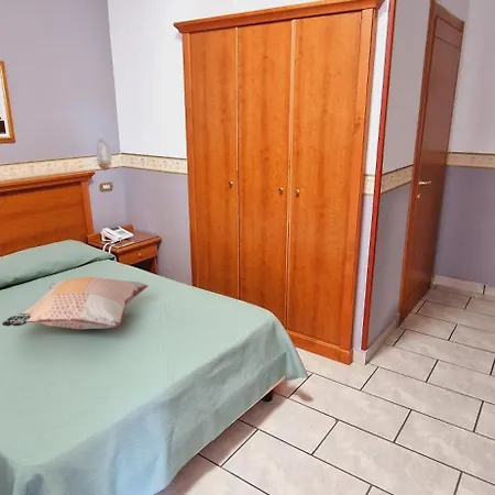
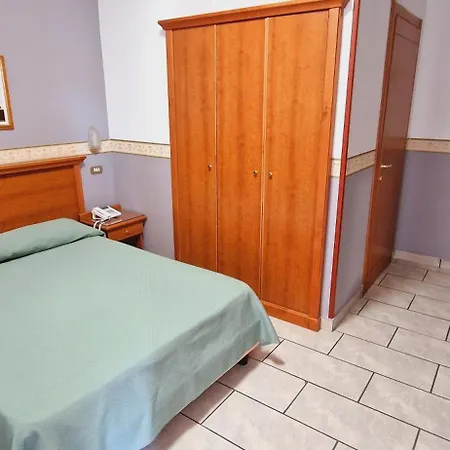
- decorative pillow (81, 302)
